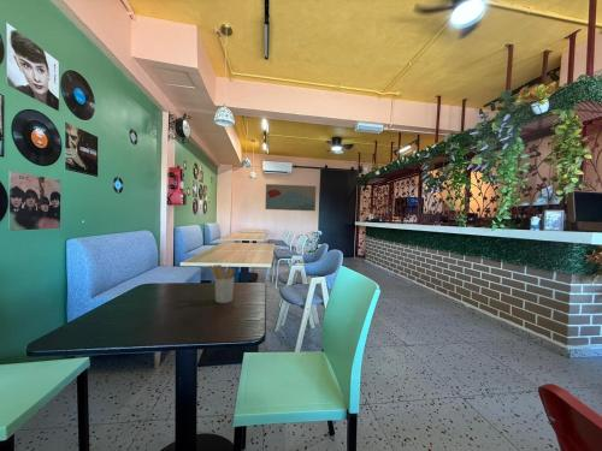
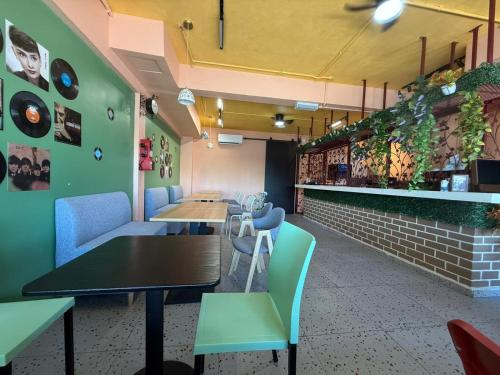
- utensil holder (220, 281)
- wall art (290, 197)
